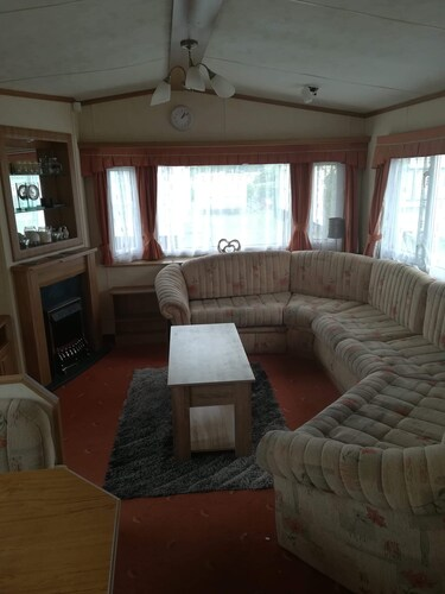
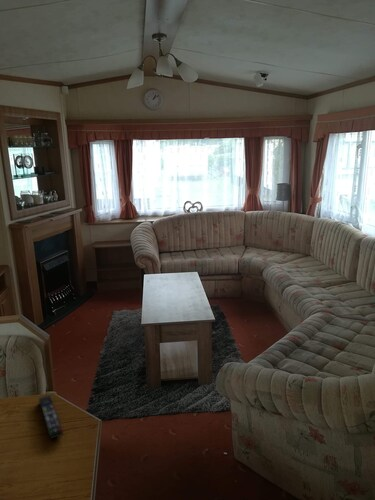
+ remote control (50, 415)
